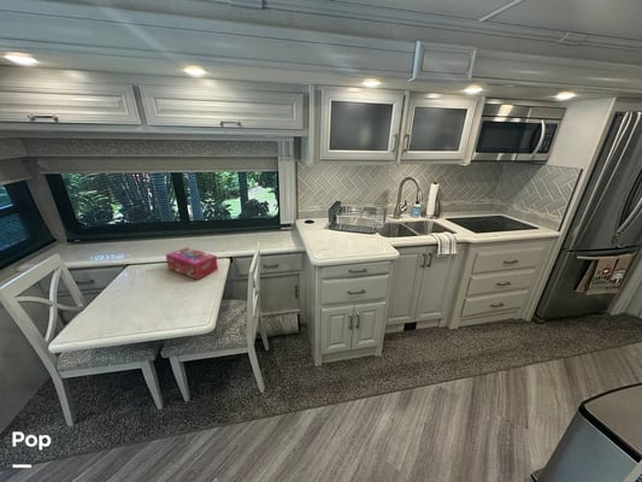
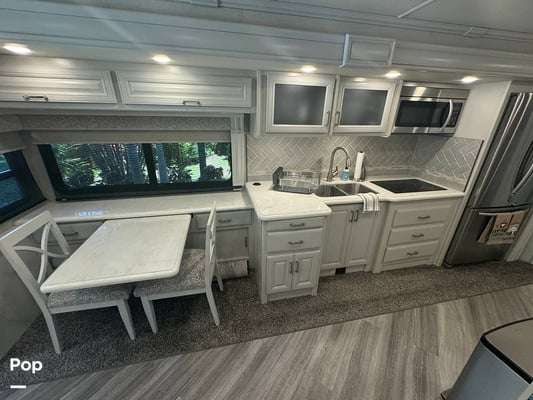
- tissue box (192, 261)
